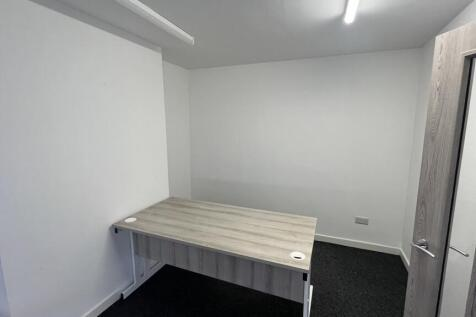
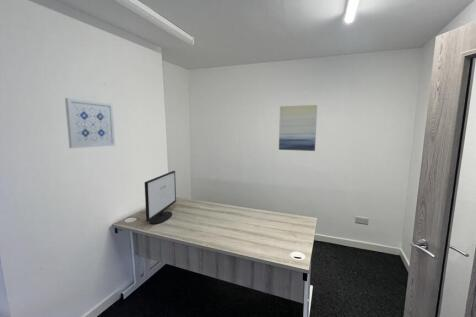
+ computer monitor (160, 196)
+ wall art (92, 124)
+ wall art (297, 128)
